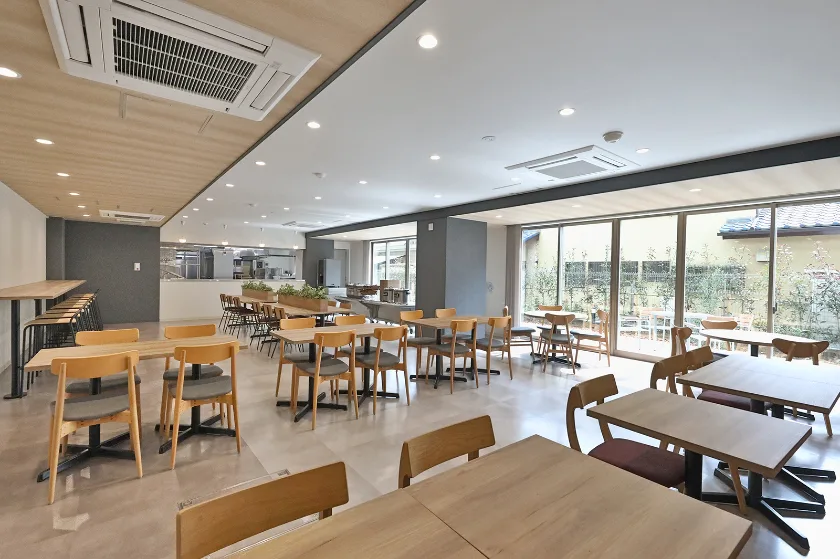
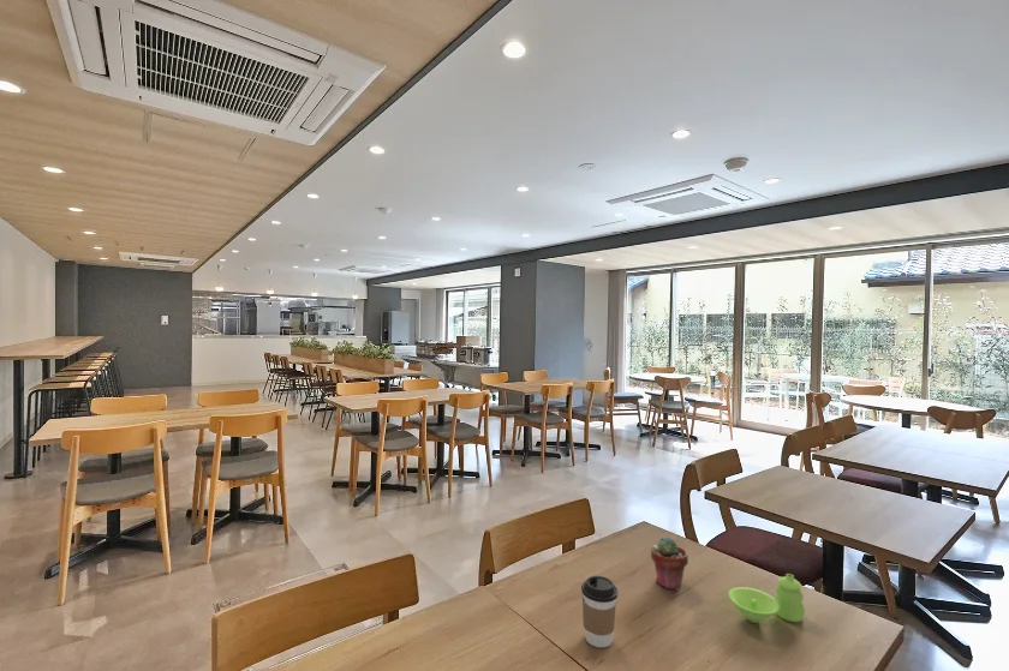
+ condiment set (766, 598)
+ potted succulent (668, 559)
+ coffee cup (598, 610)
